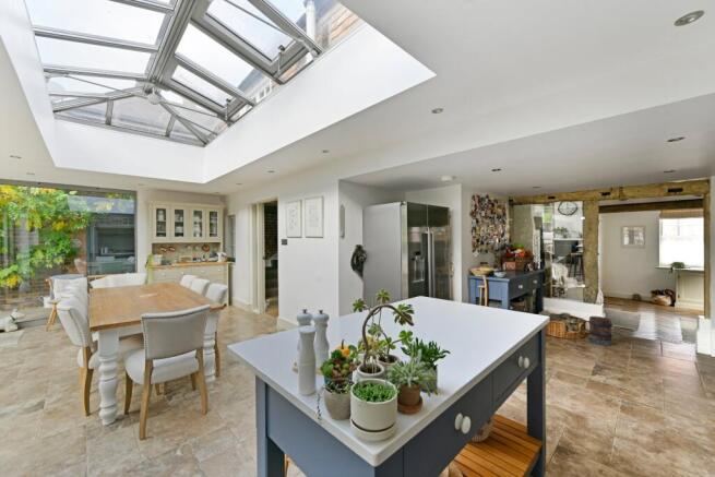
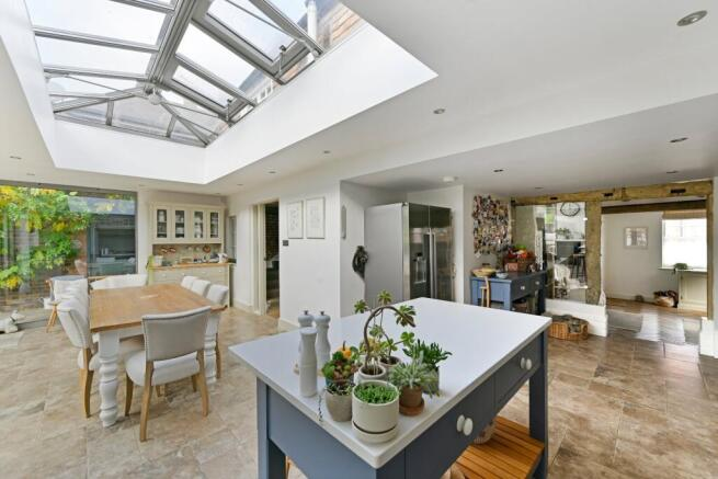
- wooden barrel (597, 330)
